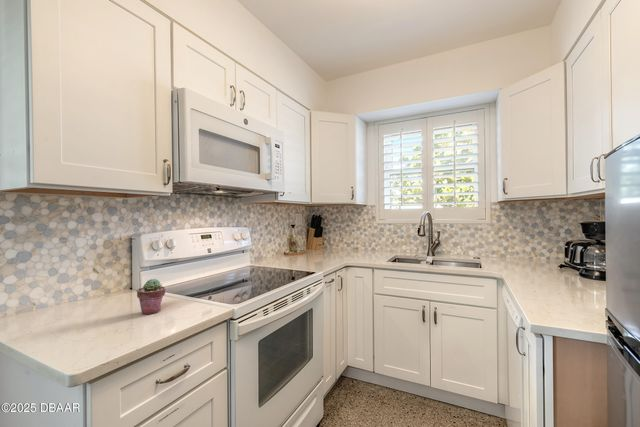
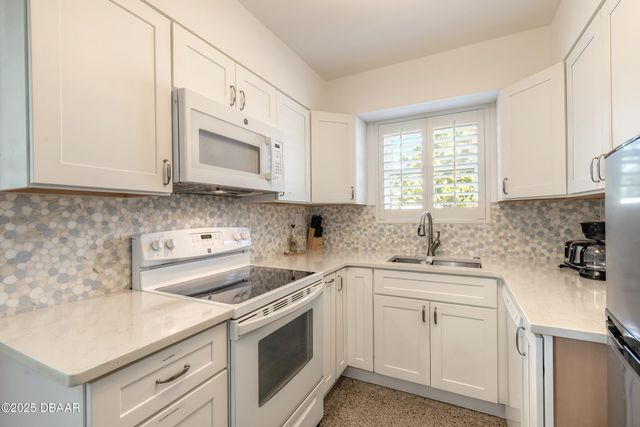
- potted succulent (151, 295)
